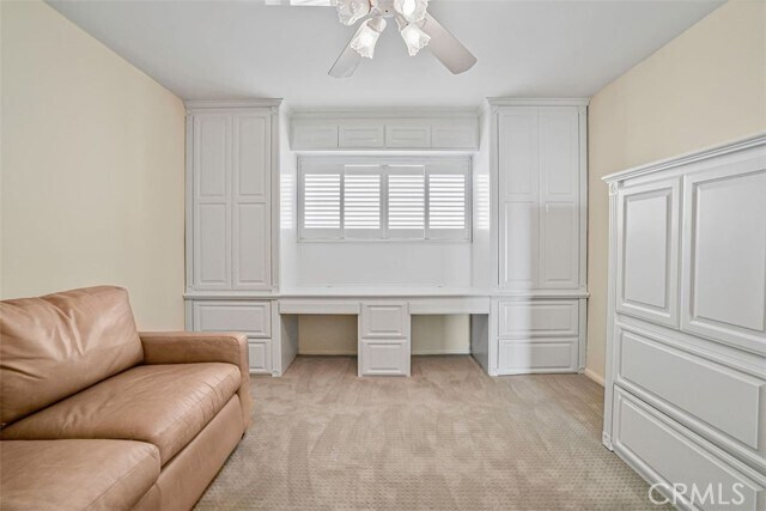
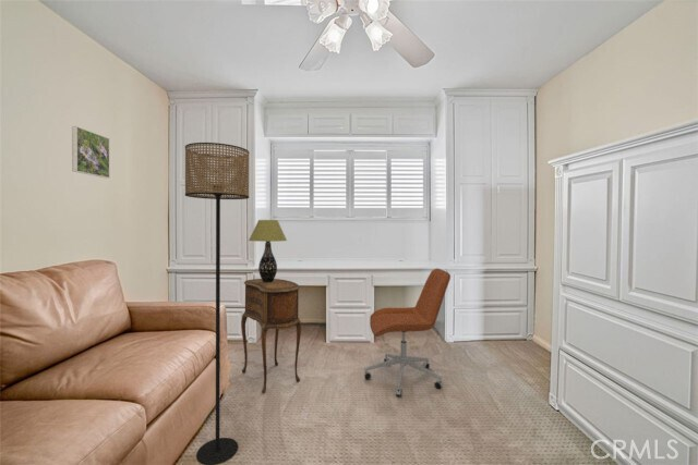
+ side table (272, 328)
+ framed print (92, 154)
+ office chair (405, 323)
+ table lamp (267, 250)
+ floor lamp (217, 302)
